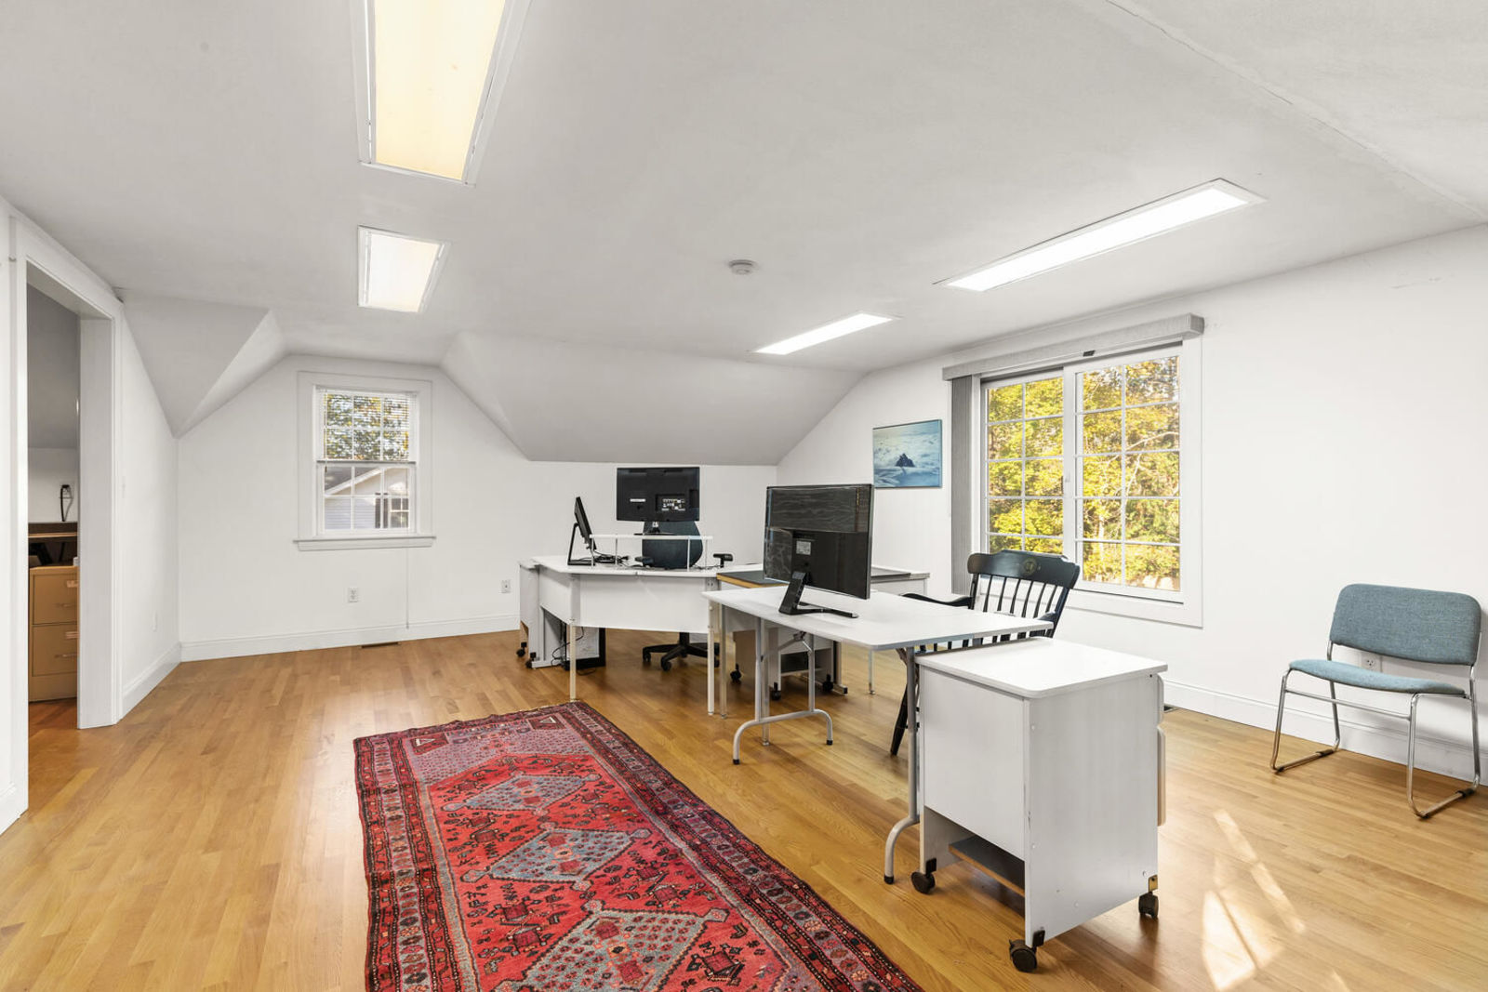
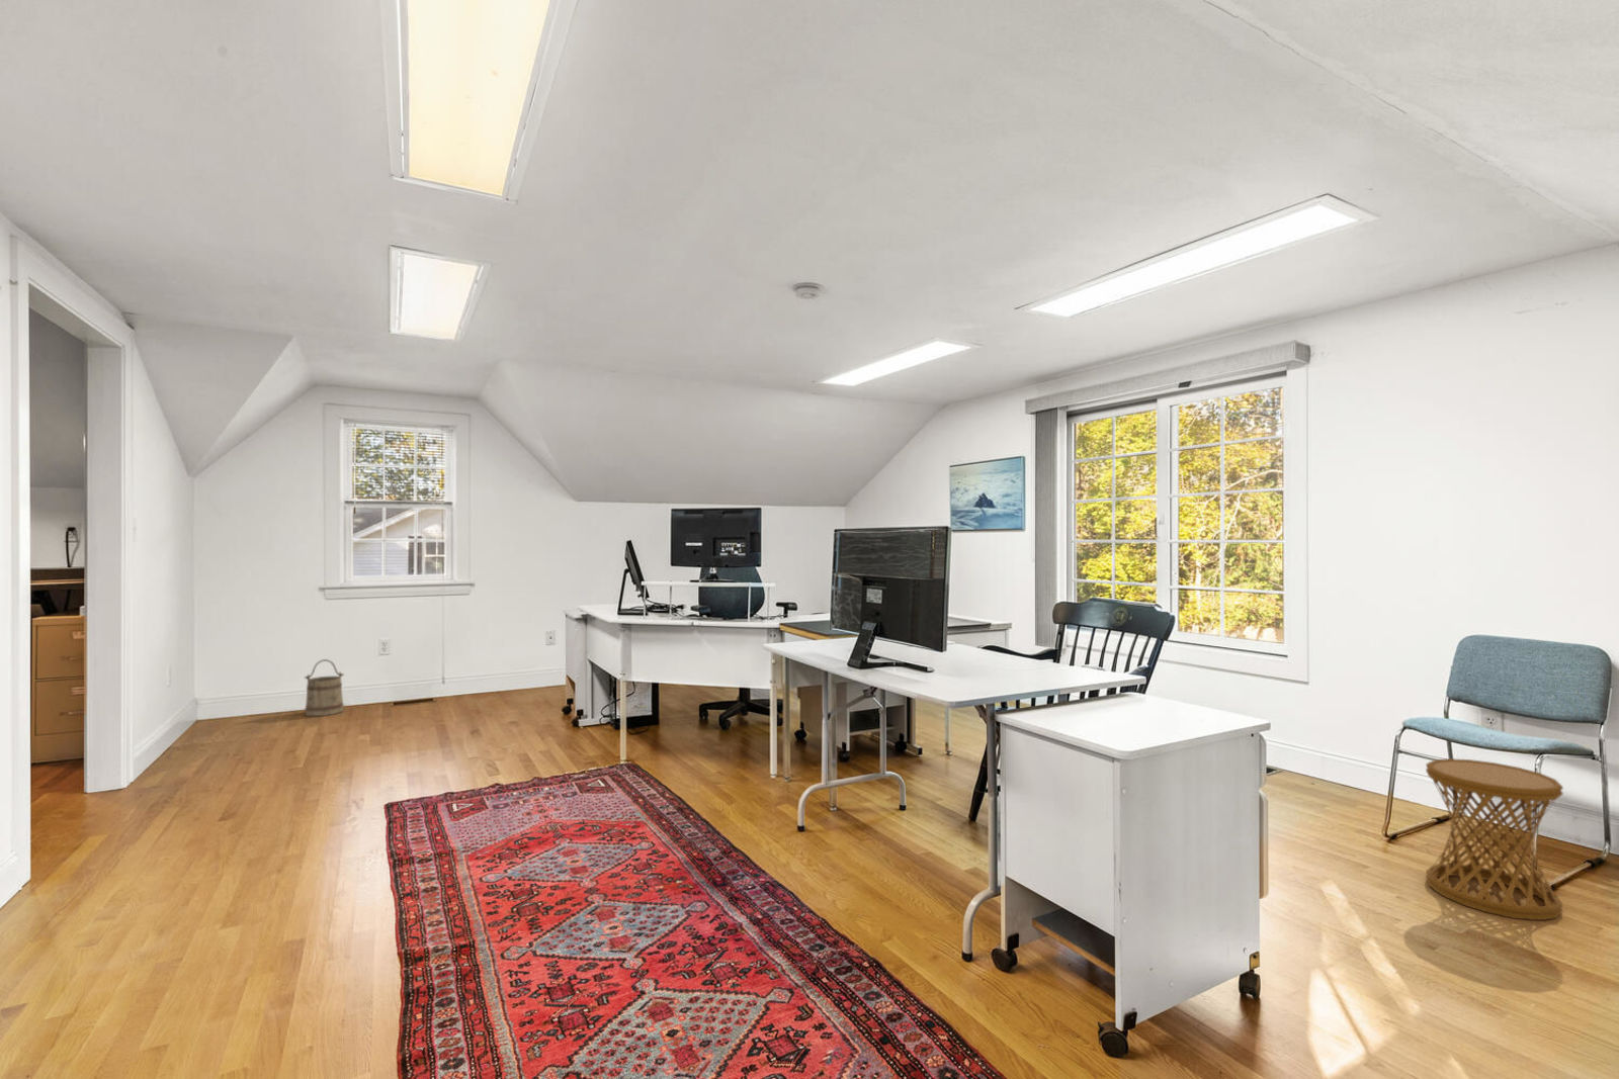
+ side table (1491, 833)
+ bucket (324, 685)
